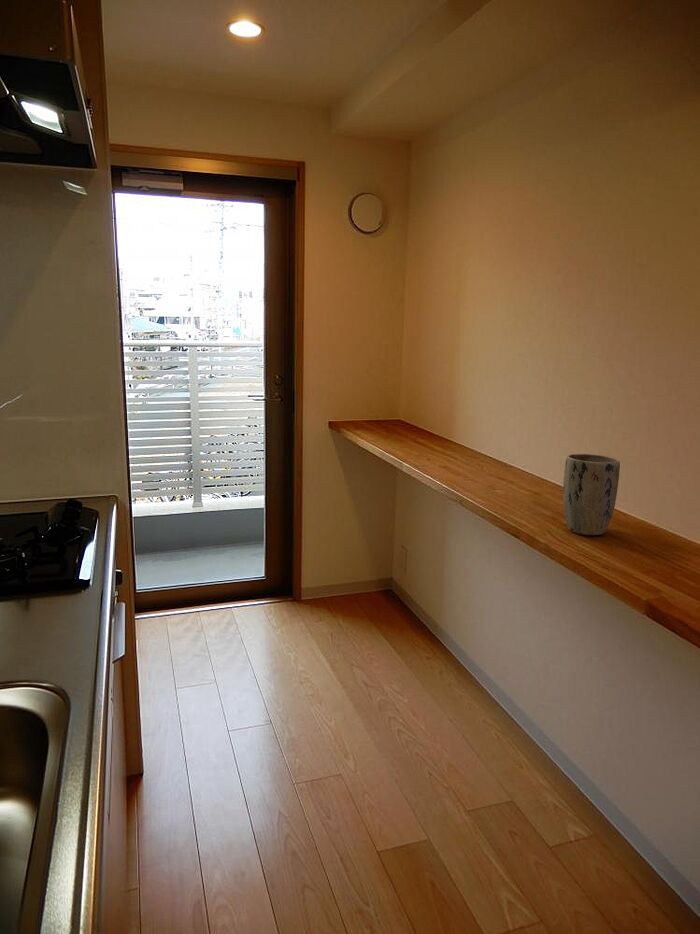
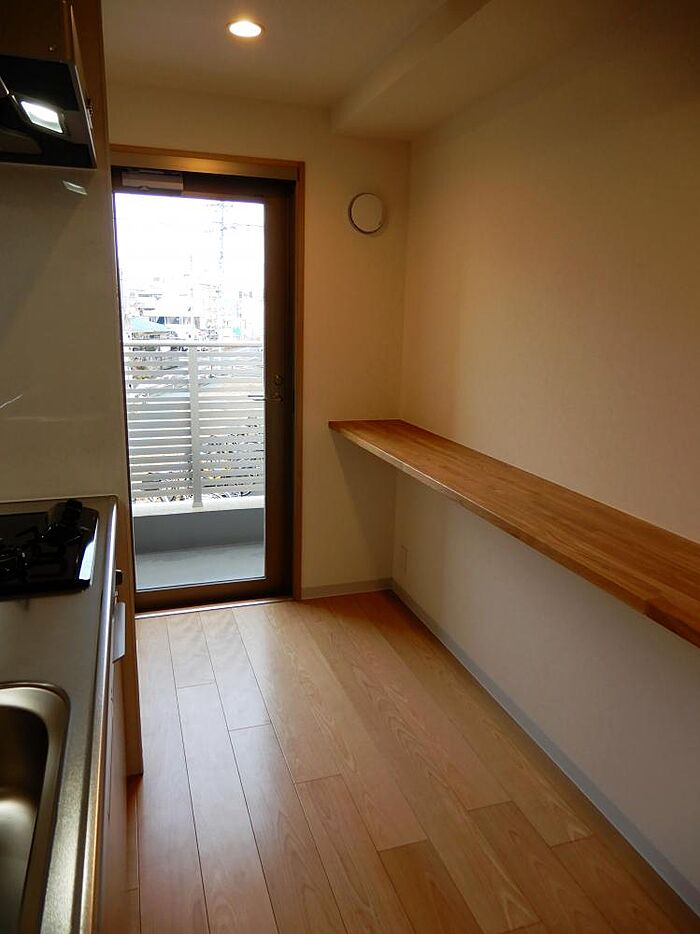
- plant pot (589, 494)
